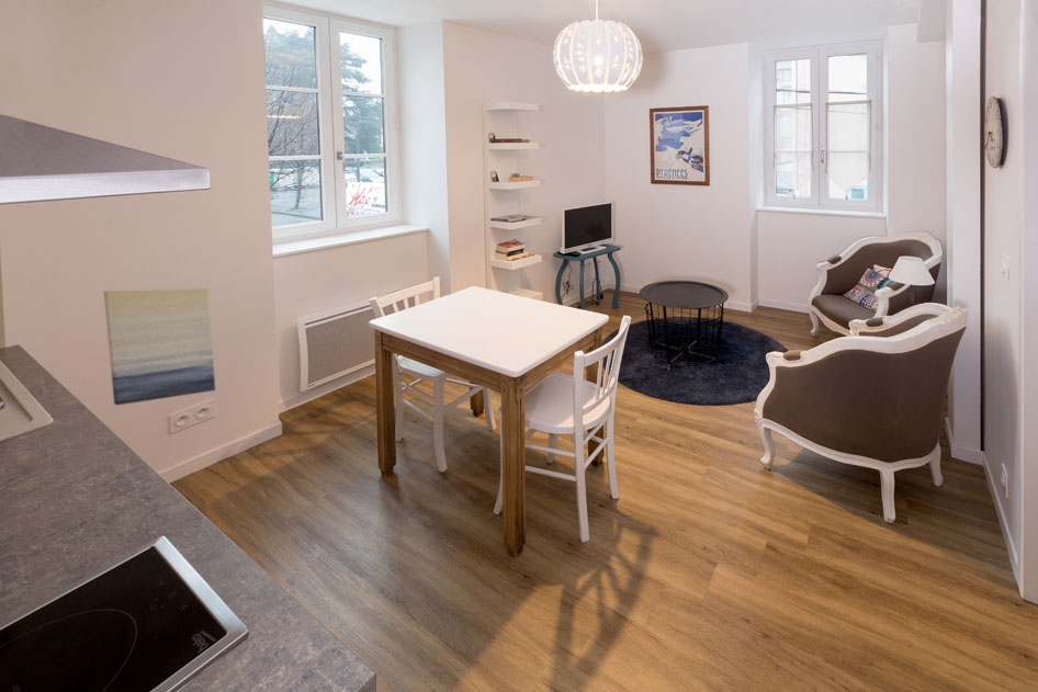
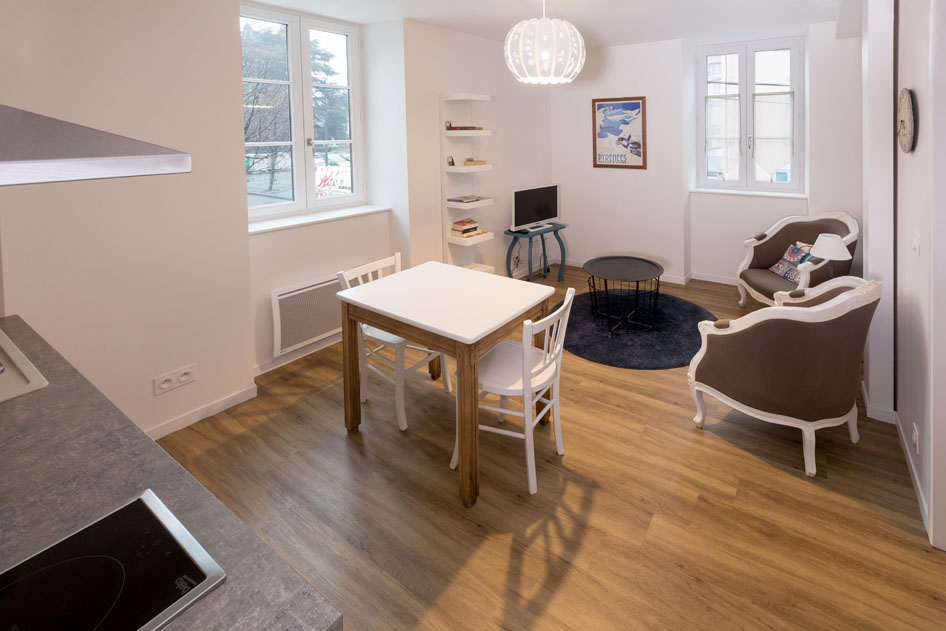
- wall art (162, 343)
